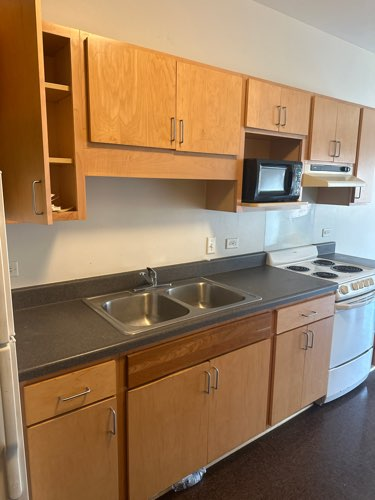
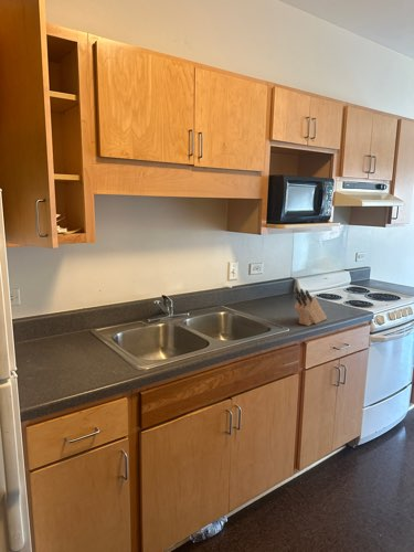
+ knife block (309, 304)
